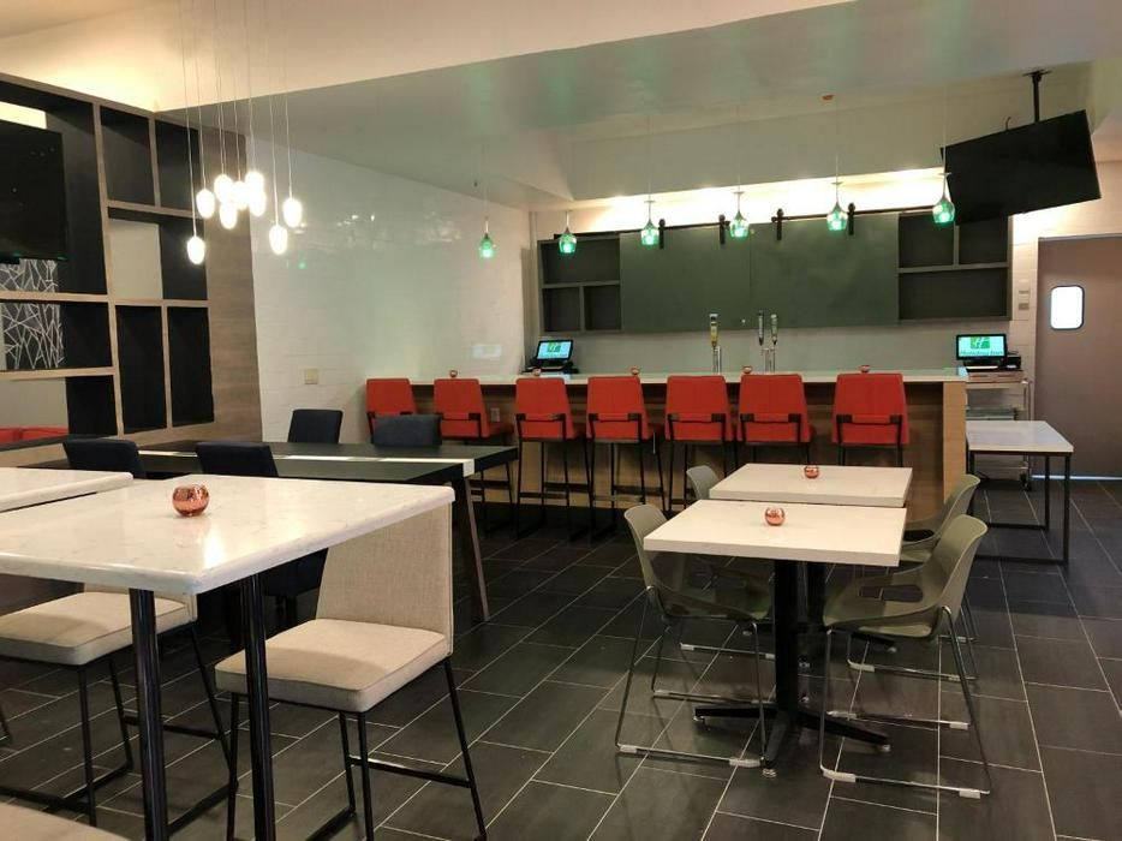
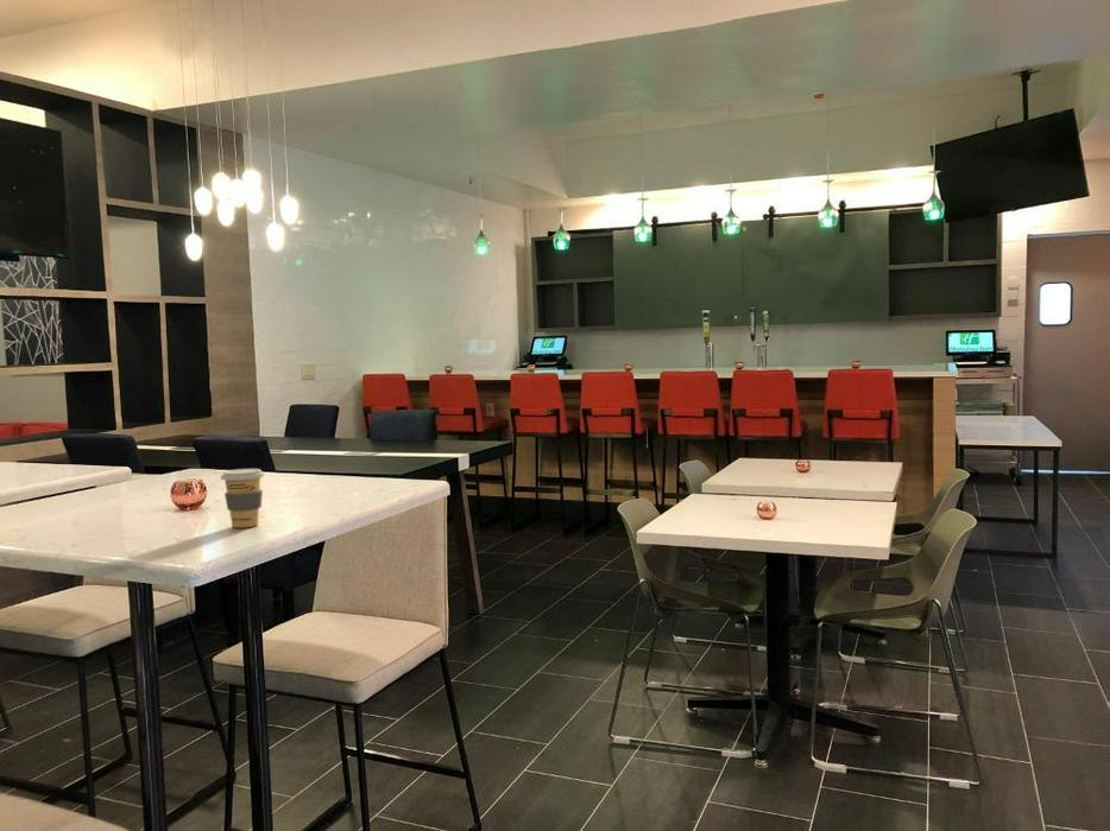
+ coffee cup (244, 497)
